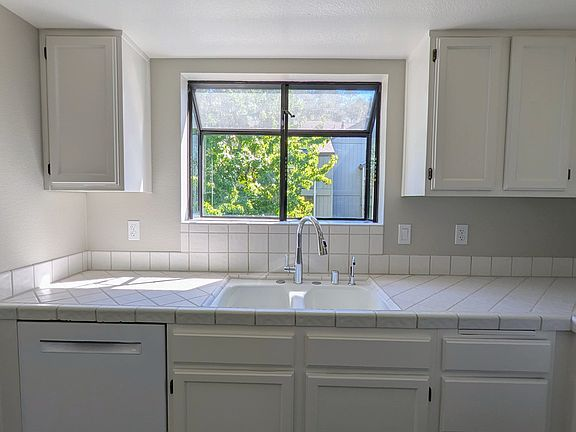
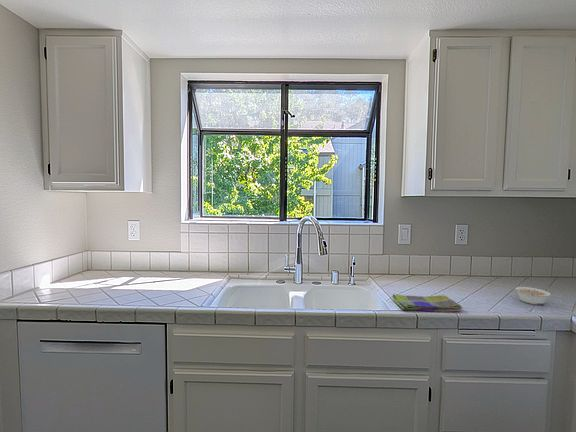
+ legume (532, 295)
+ dish towel (425, 302)
